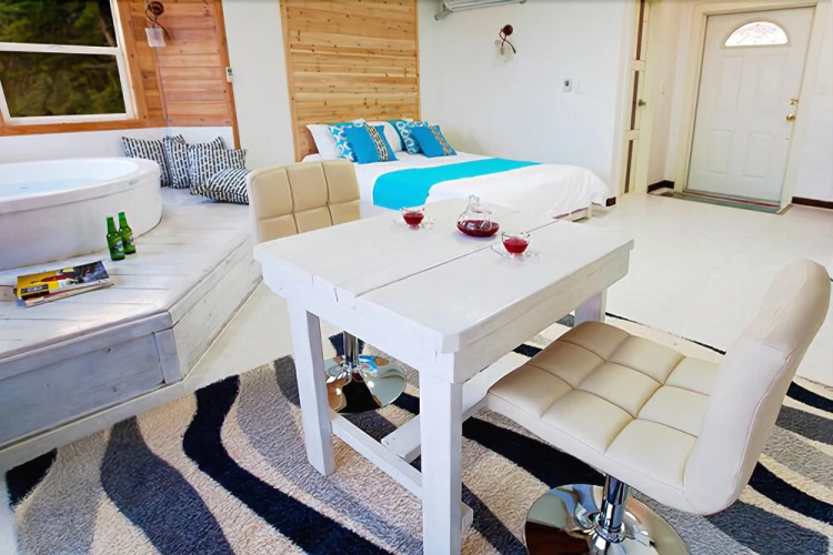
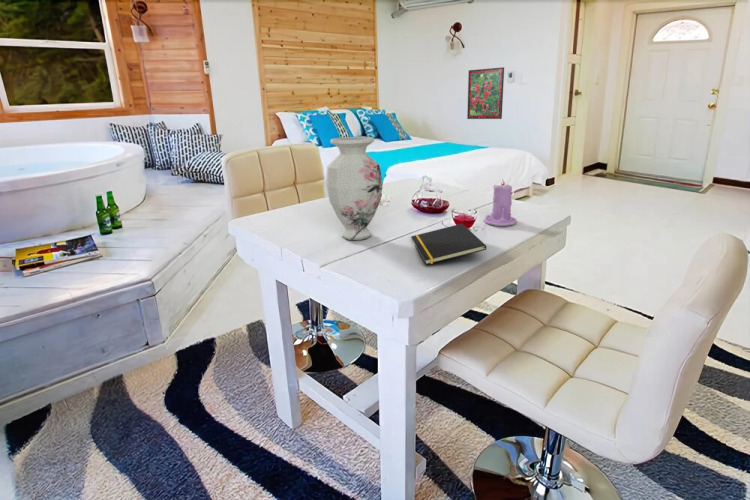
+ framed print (485, 94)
+ candle (501, 200)
+ vase (354, 188)
+ notepad (445, 242)
